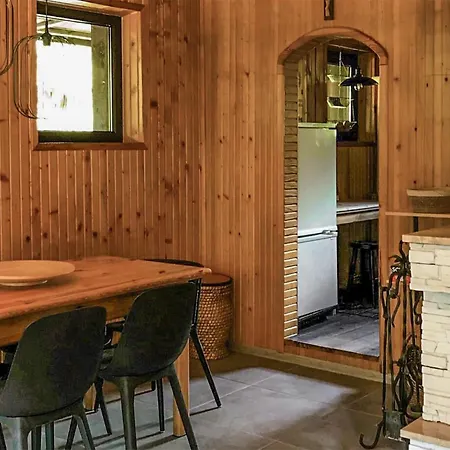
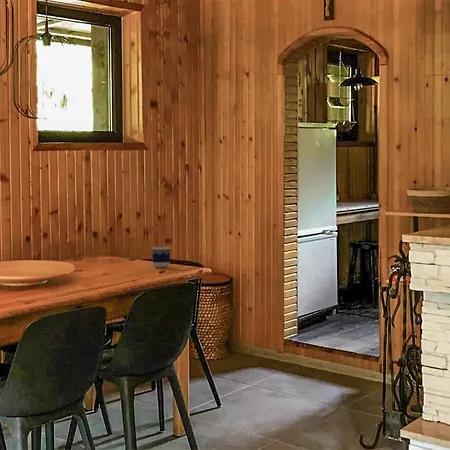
+ cup (160, 257)
